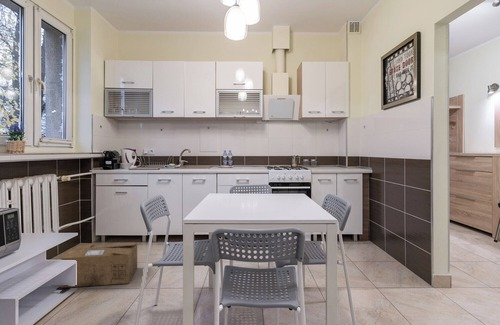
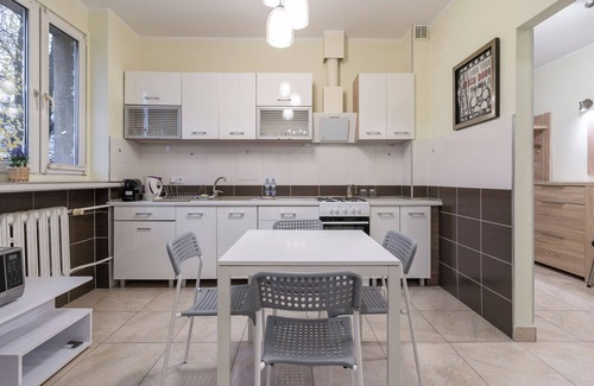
- cardboard box (102, 261)
